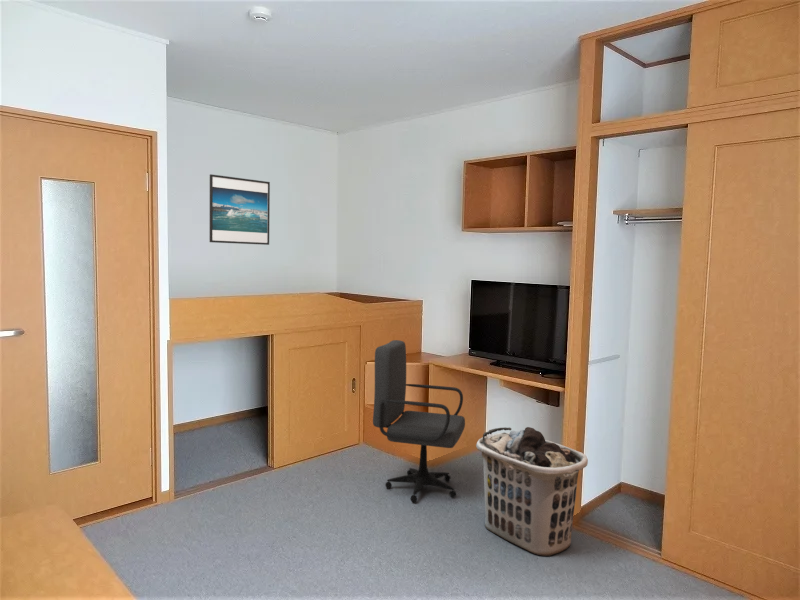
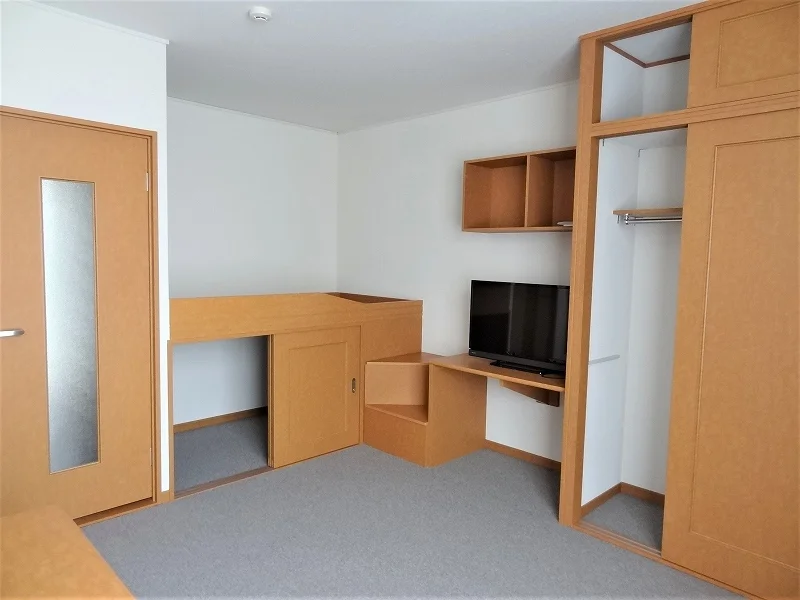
- clothes hamper (528, 483)
- office chair (422, 417)
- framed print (240, 211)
